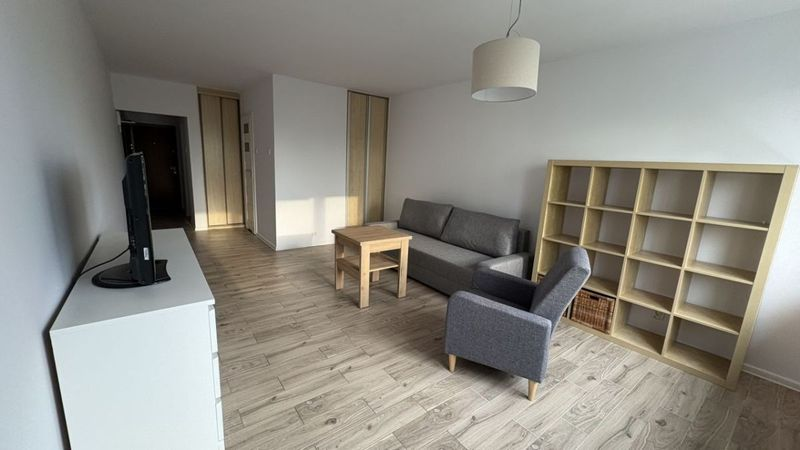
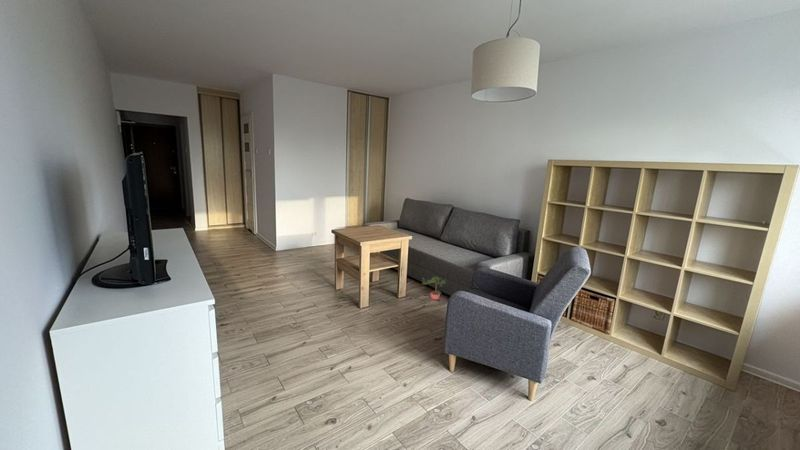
+ potted plant (435, 288)
